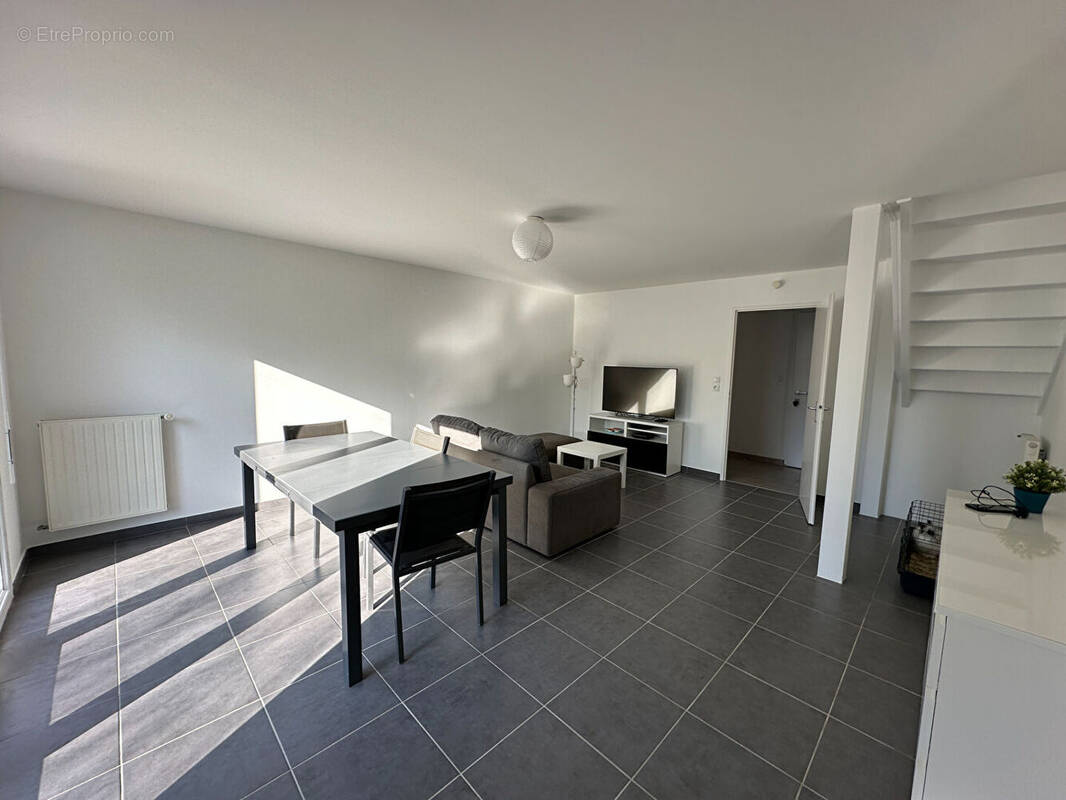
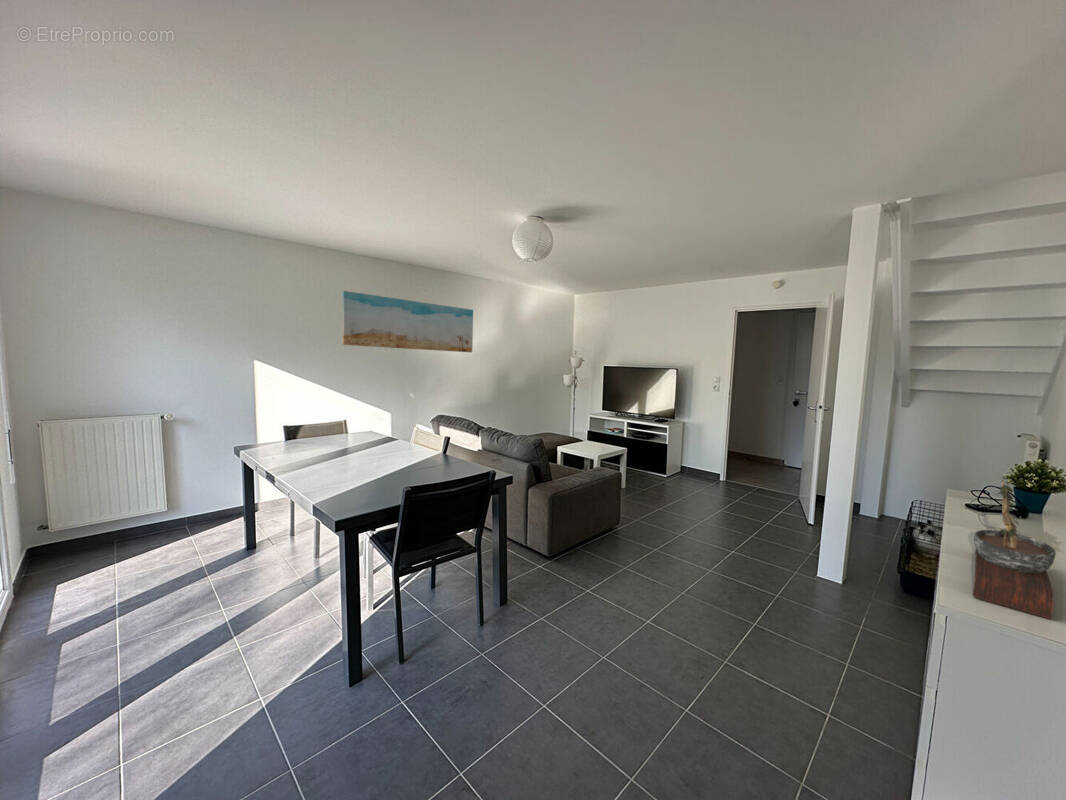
+ bonsai tree (1014, 531)
+ wall art (414, 325)
